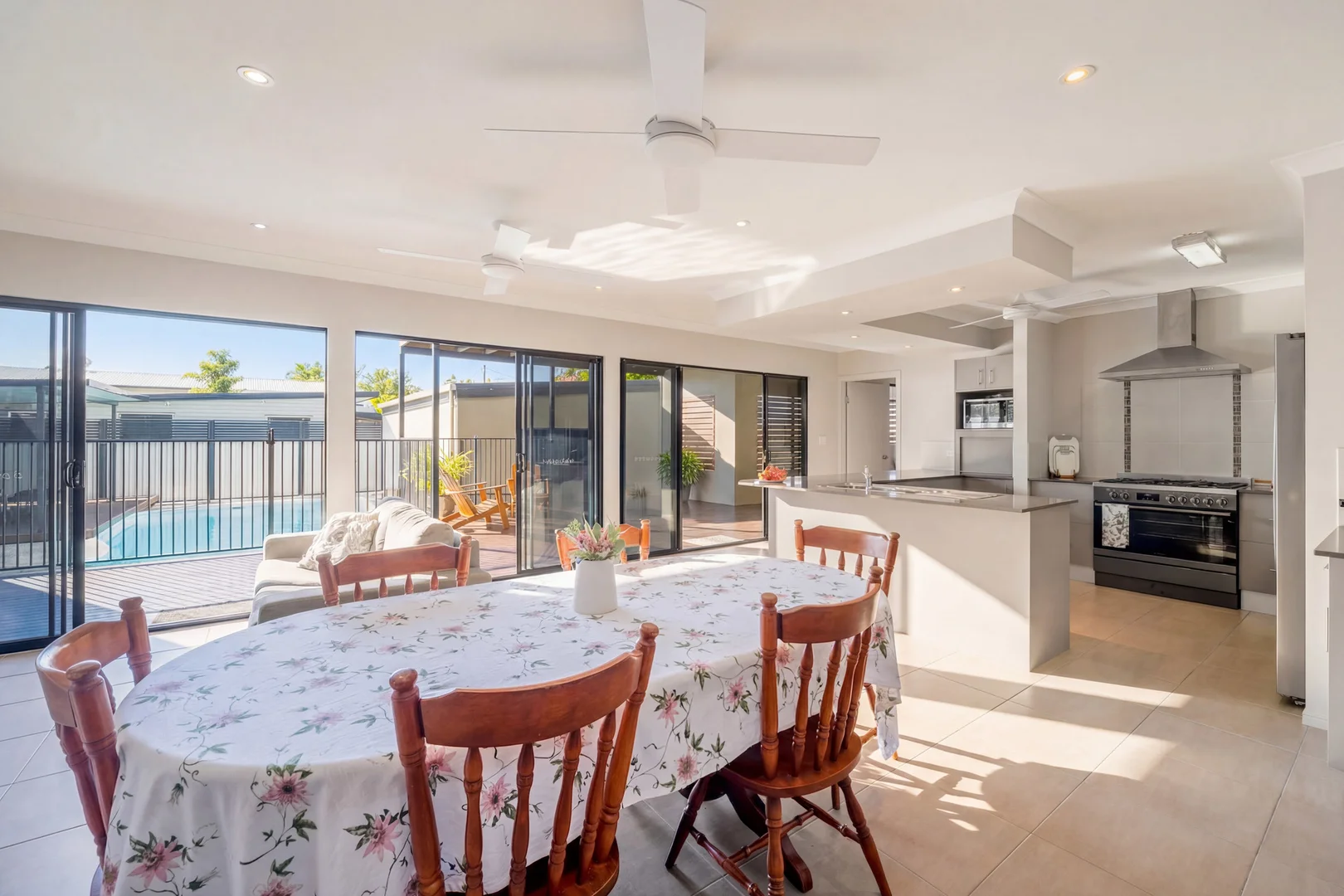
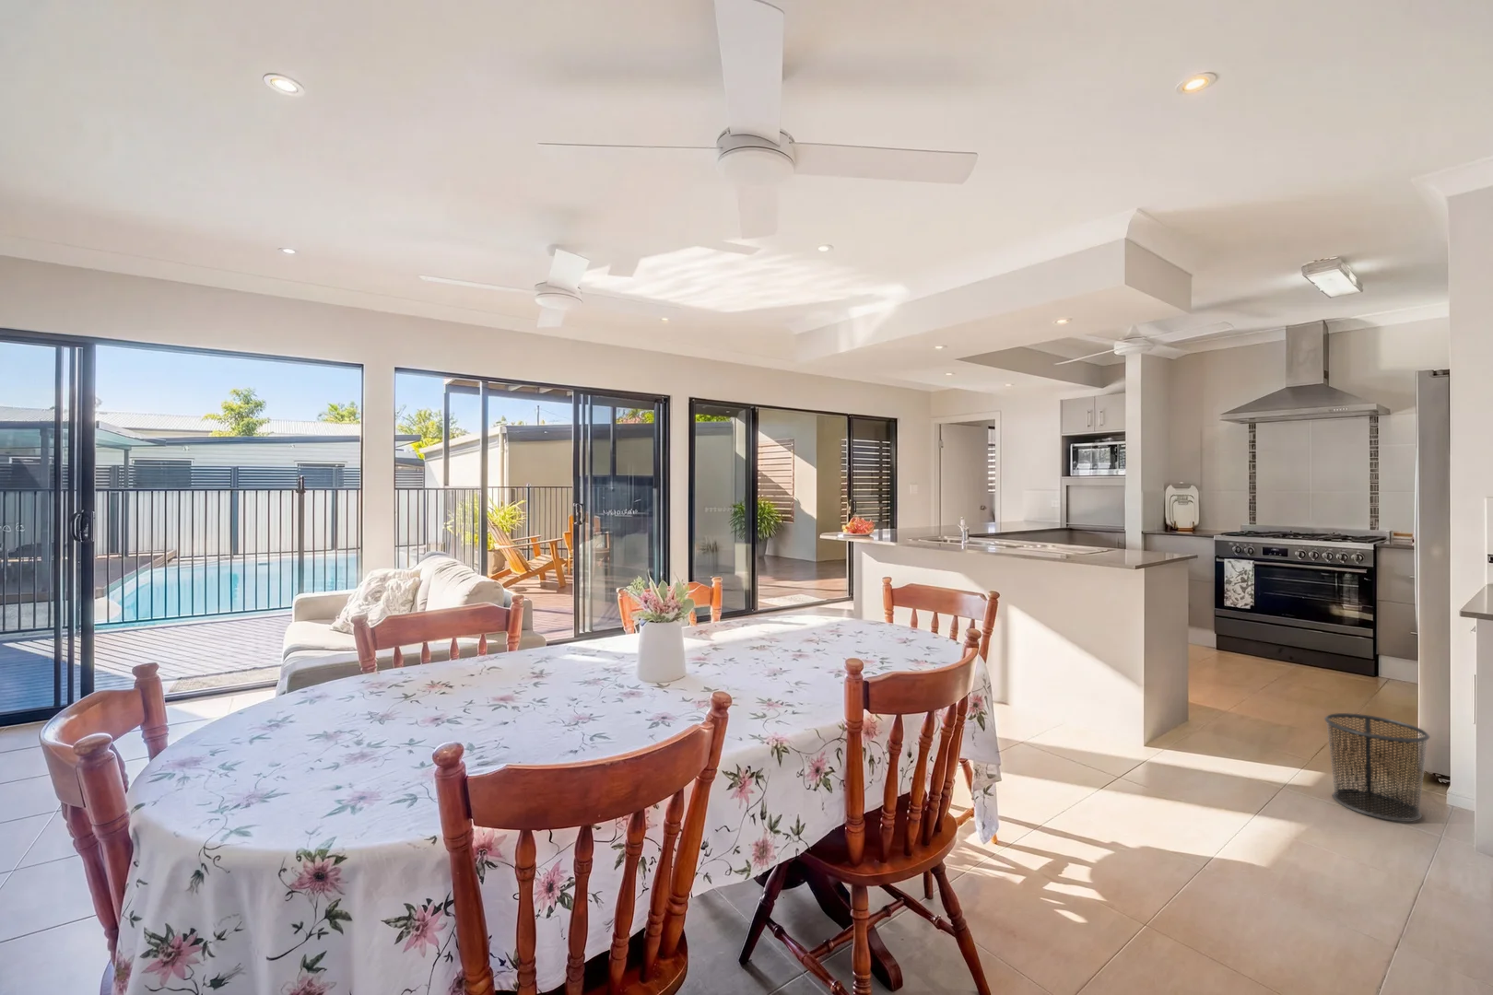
+ trash can (1375, 765)
